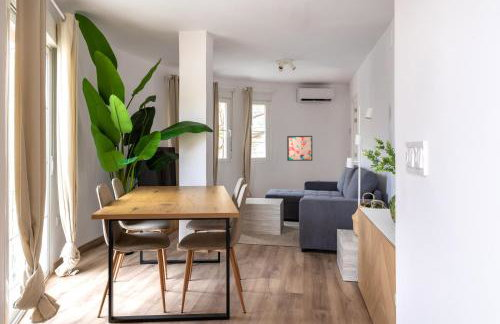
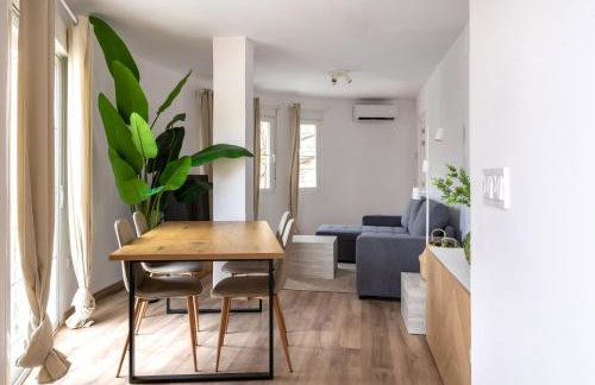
- wall art (299, 148)
